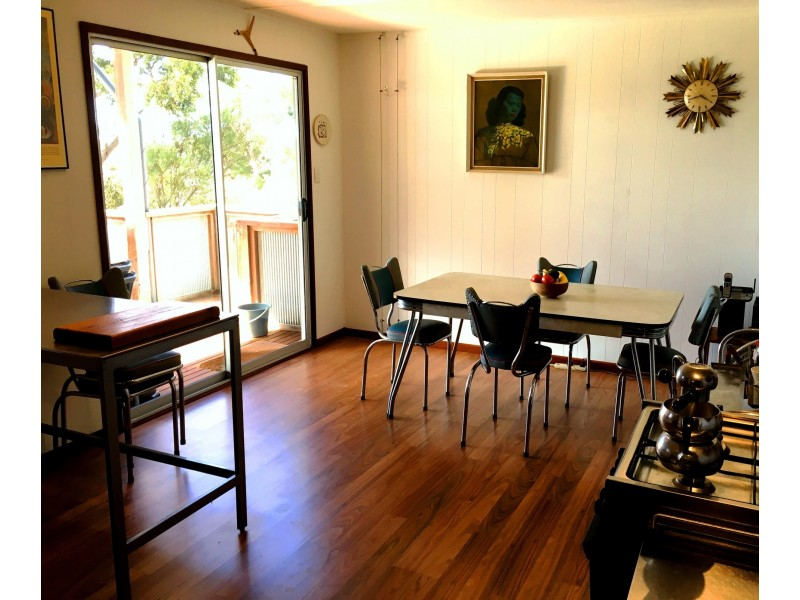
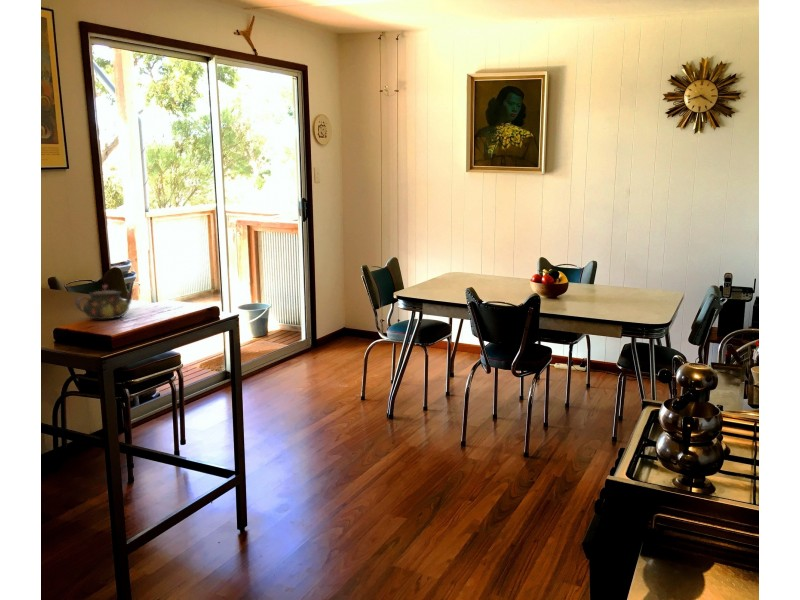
+ teapot (106, 301)
